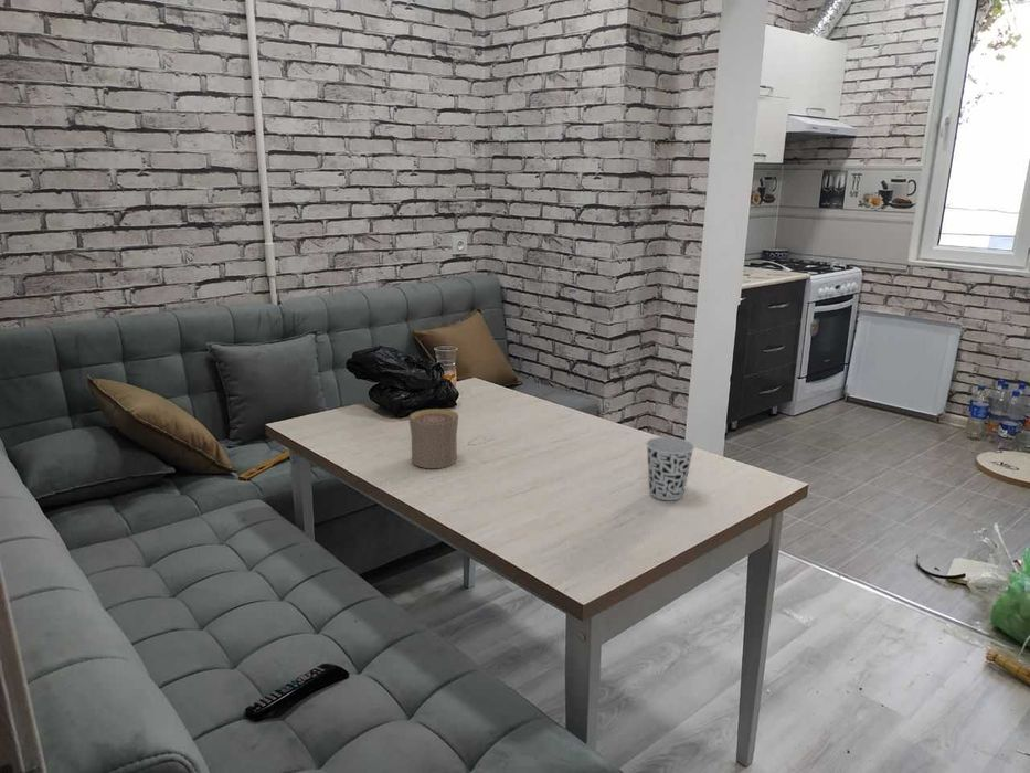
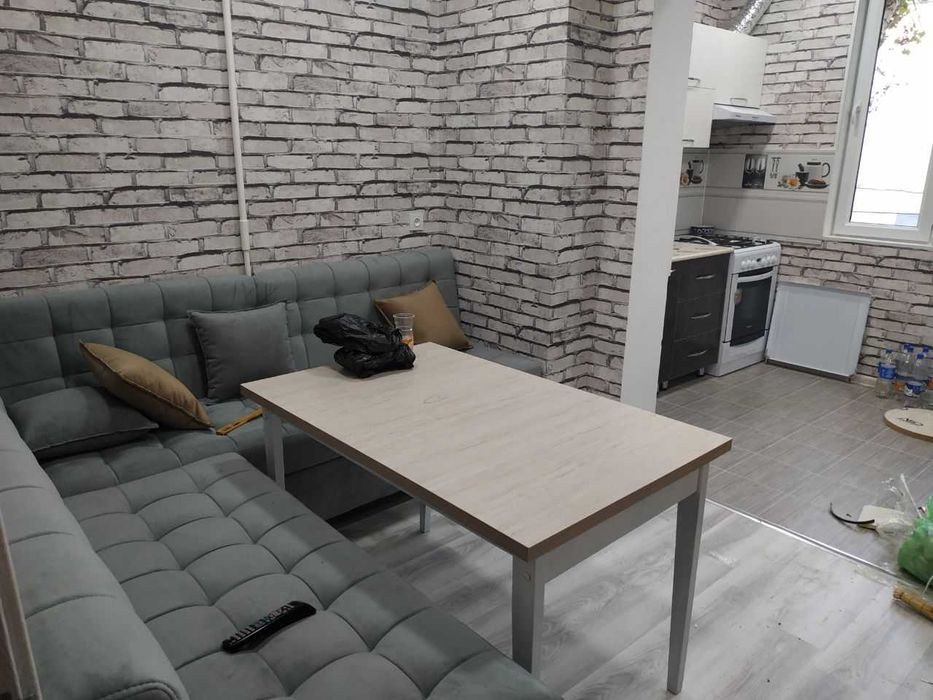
- cup (434, 437)
- cup (668, 469)
